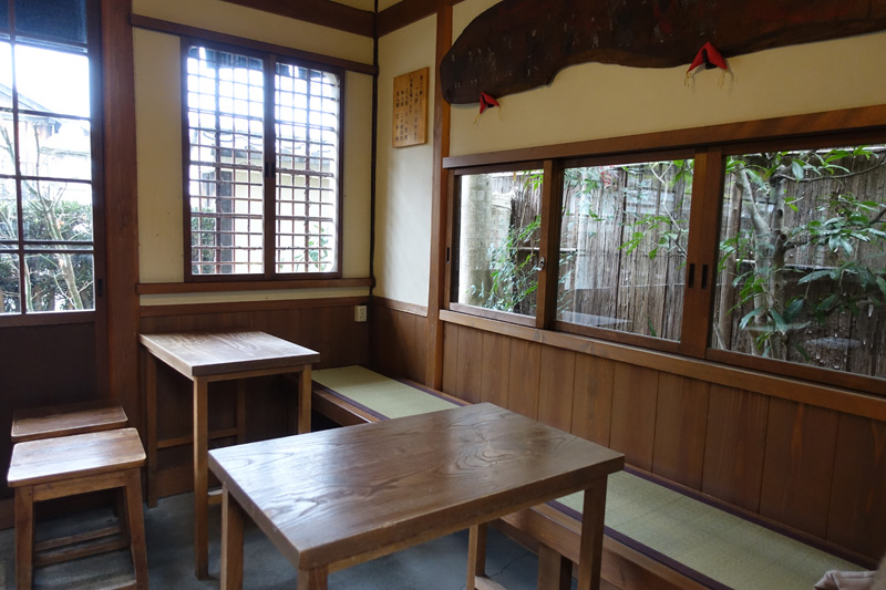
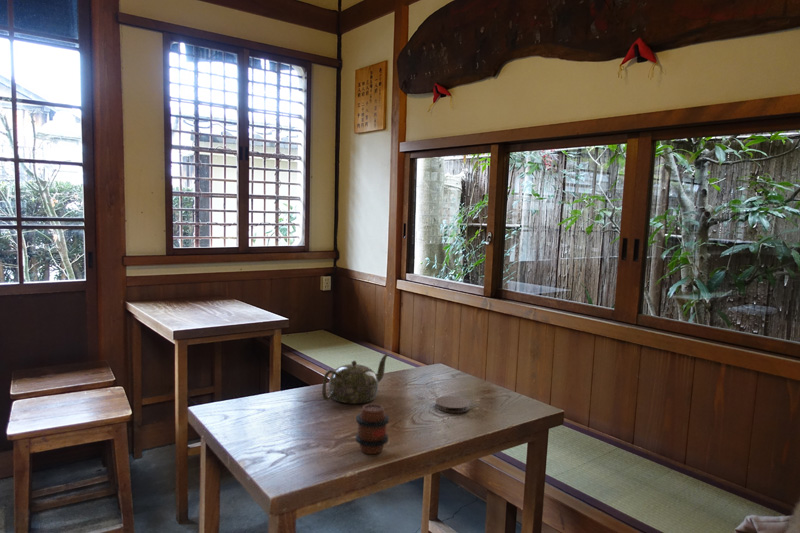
+ teapot (357, 377)
+ coaster (452, 404)
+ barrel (372, 428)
